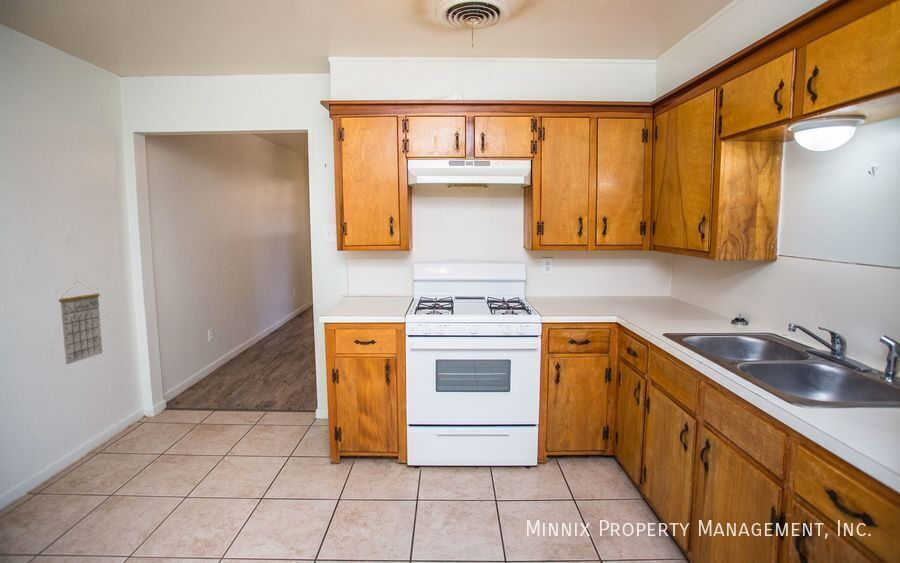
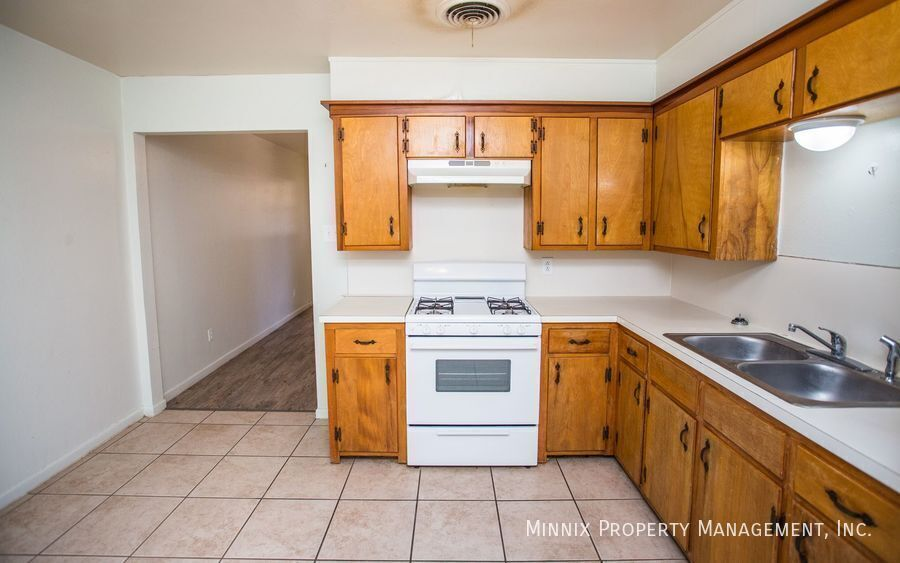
- calendar (82, 320)
